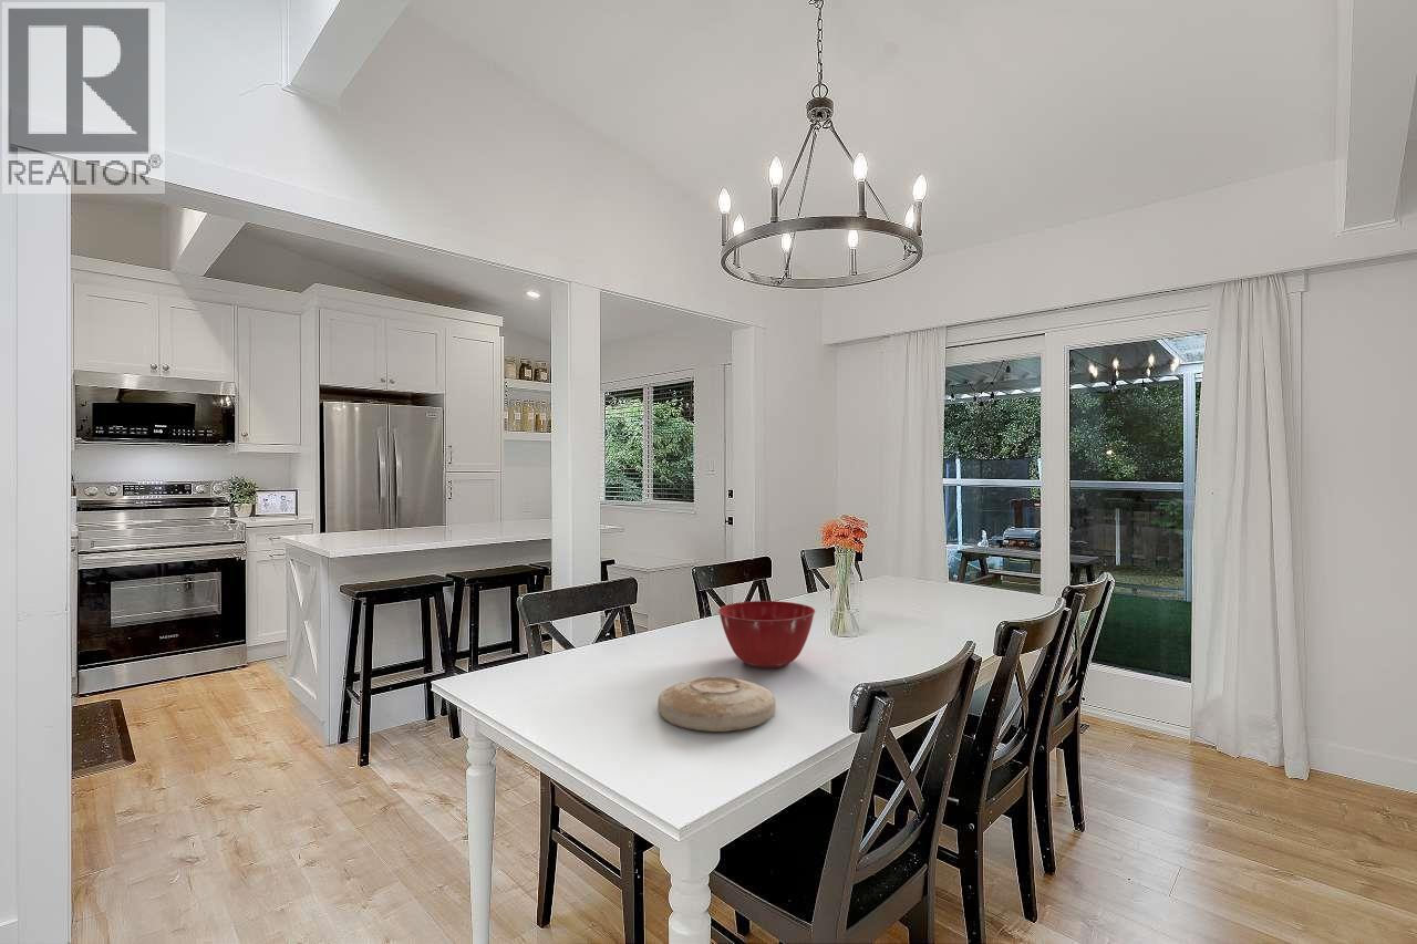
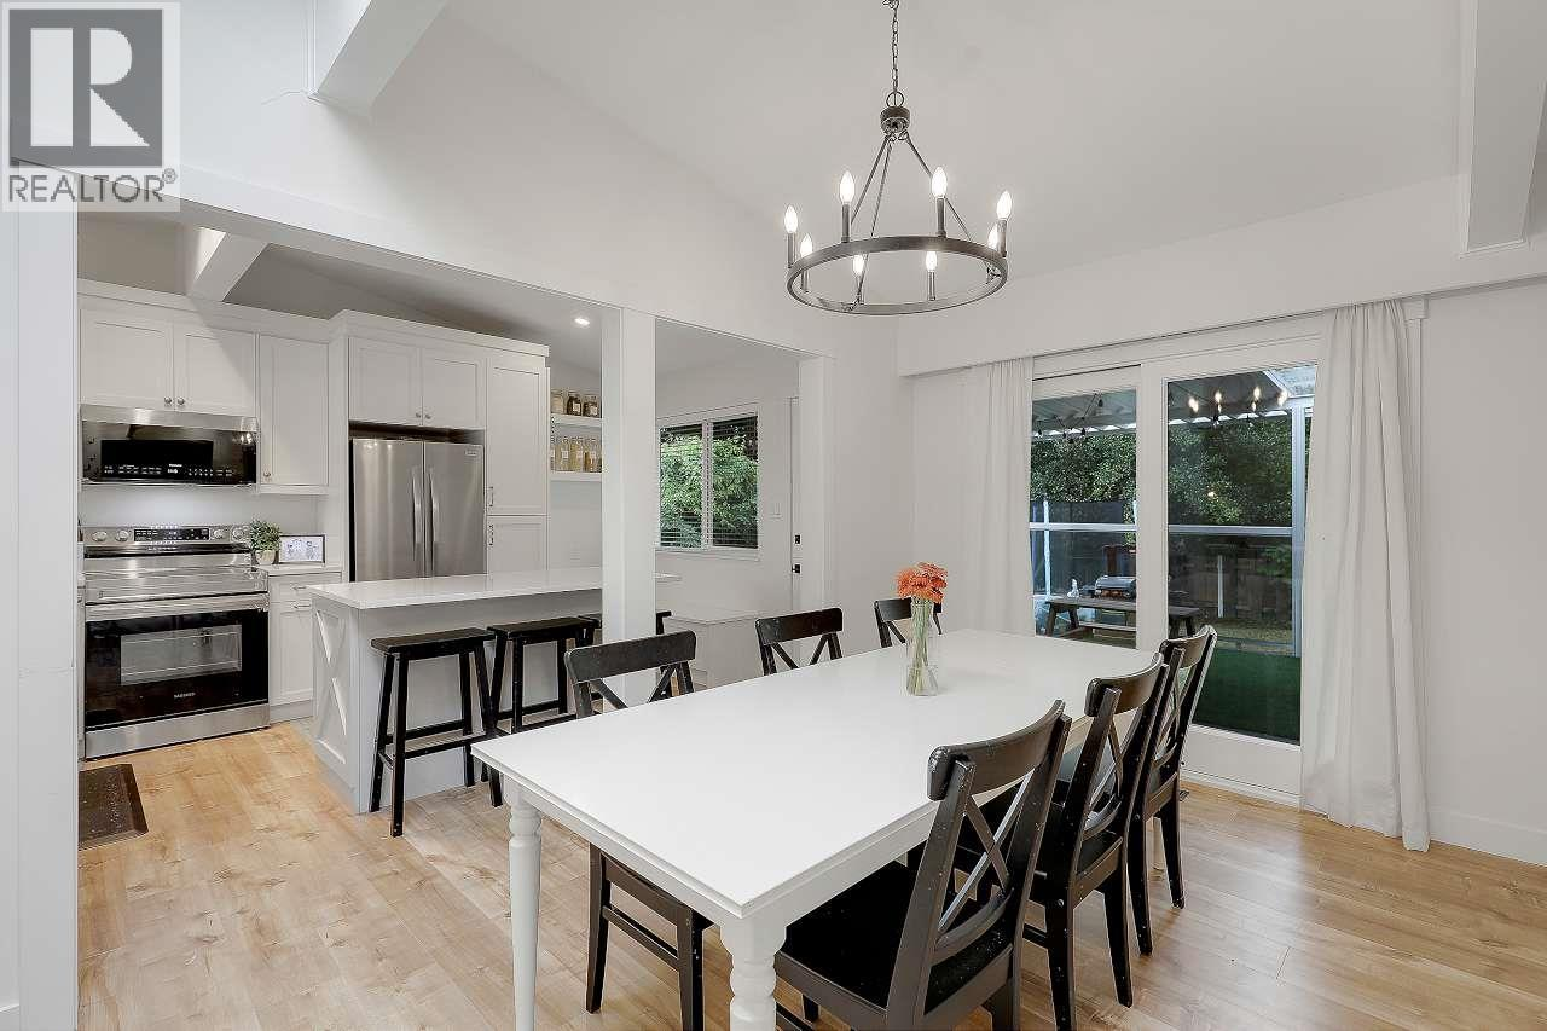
- plate (716, 696)
- mixing bowl (766, 634)
